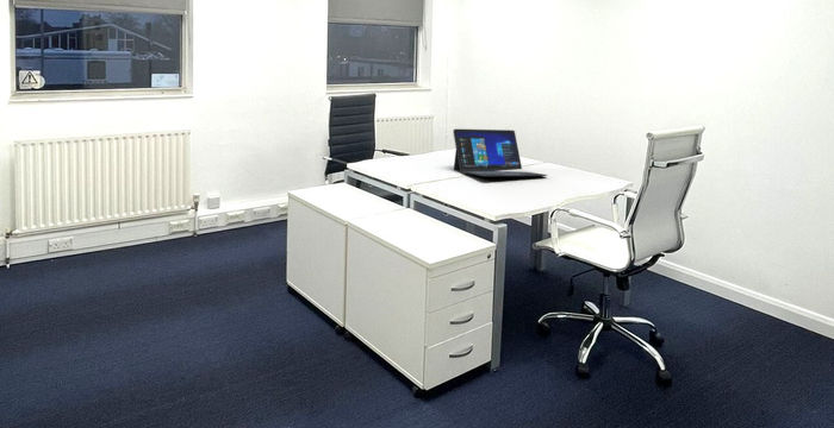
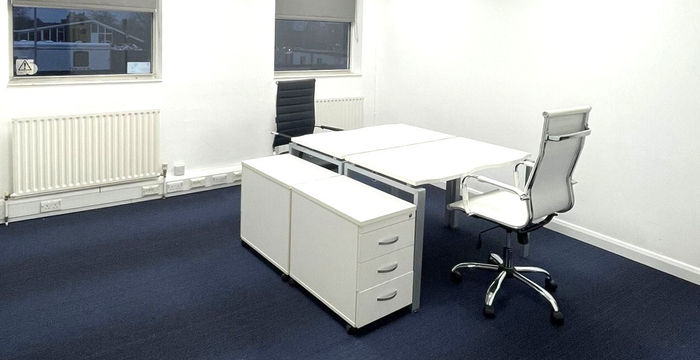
- laptop (499, 151)
